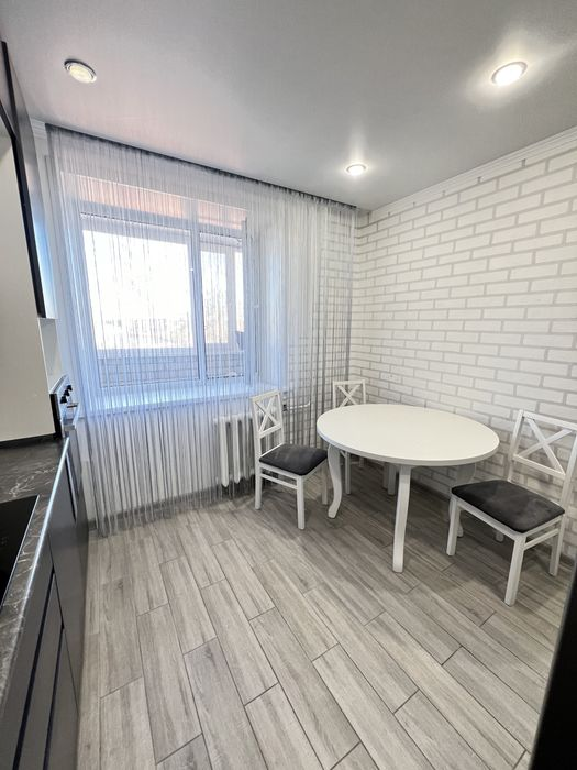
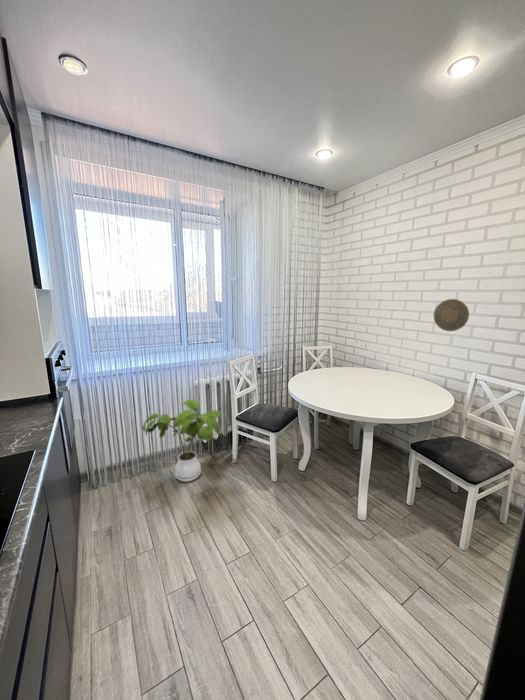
+ decorative plate (449, 315)
+ house plant (192, 441)
